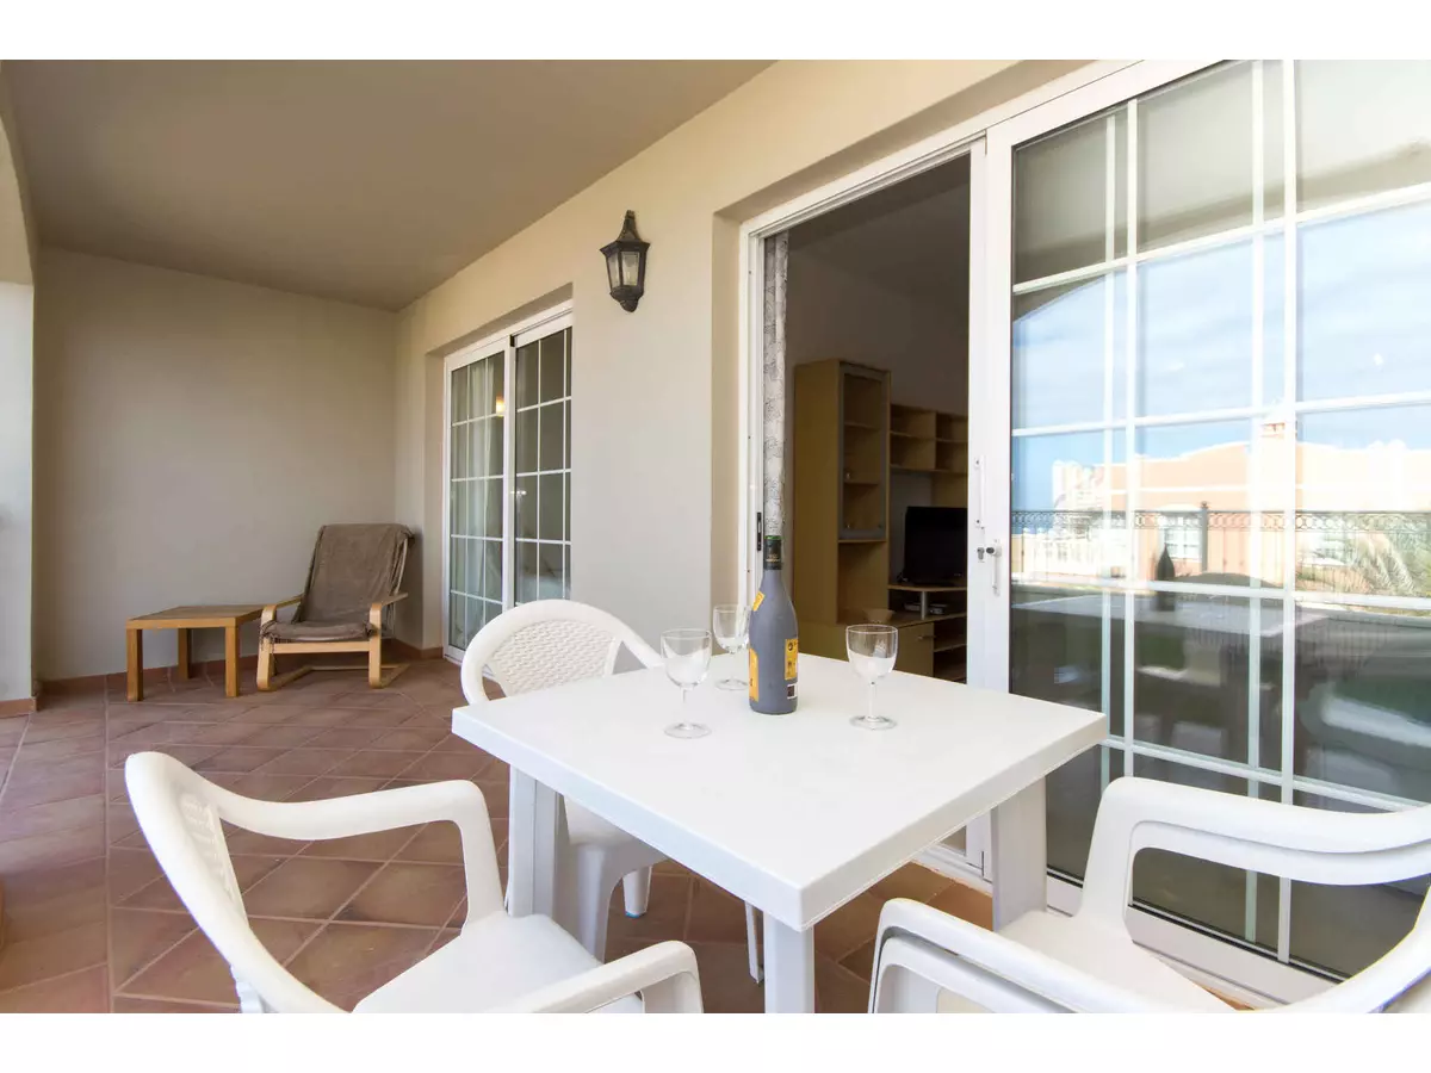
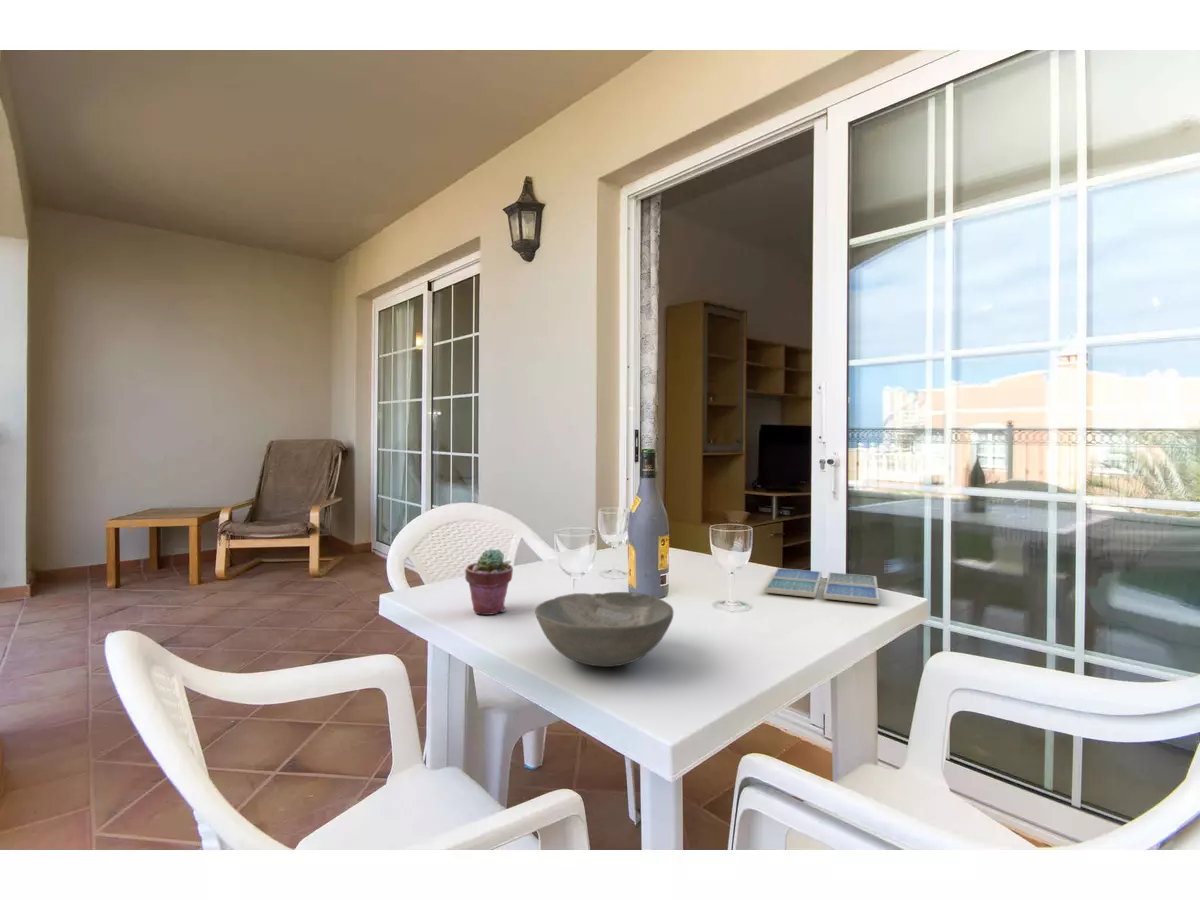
+ potted succulent (489, 579)
+ drink coaster (819, 584)
+ bowl (605, 632)
